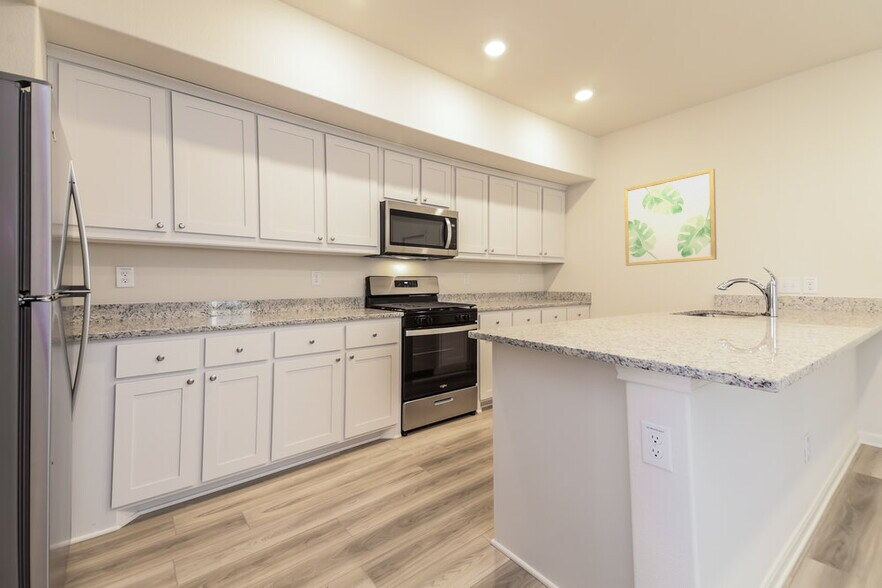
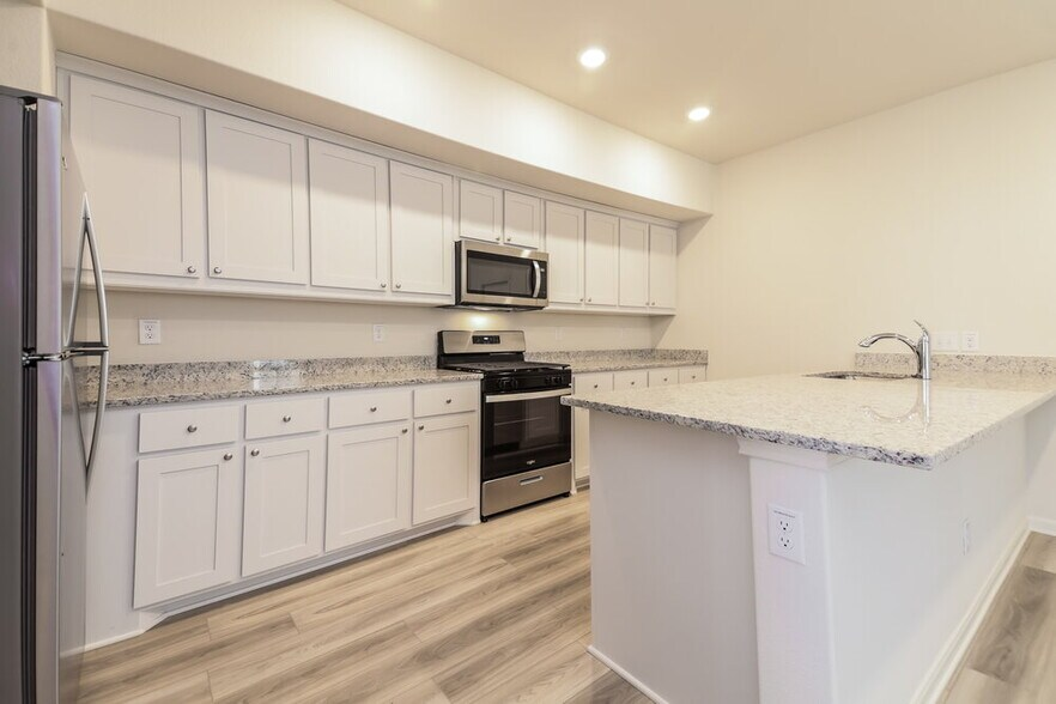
- wall art (666, 221)
